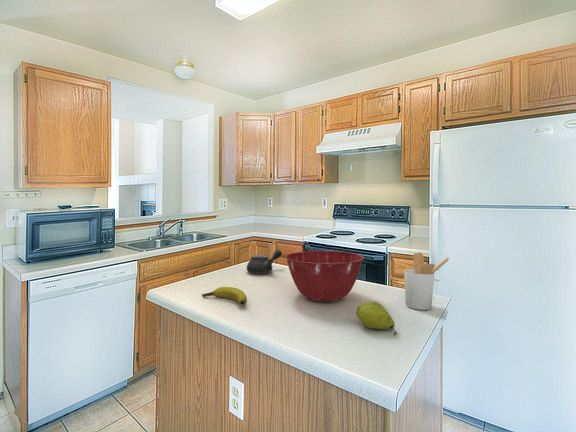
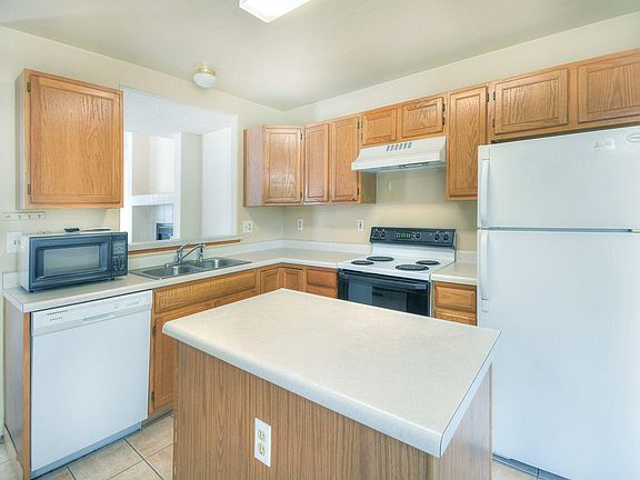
- banana (227, 294)
- mixing bowl (323, 276)
- teapot (266, 261)
- fruit (377, 316)
- utensil holder (426, 280)
